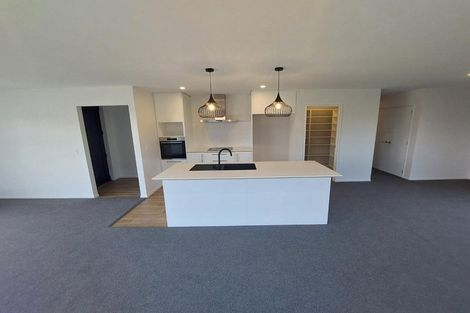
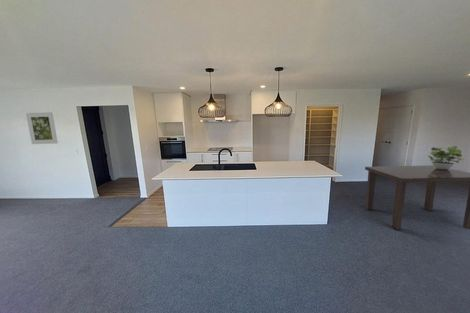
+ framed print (42, 128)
+ dining table (425, 196)
+ potted plant (444, 157)
